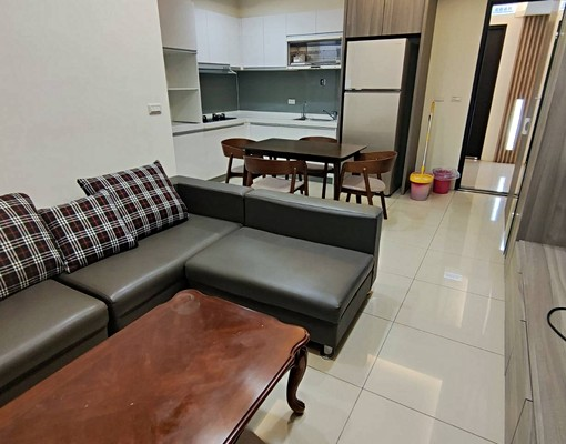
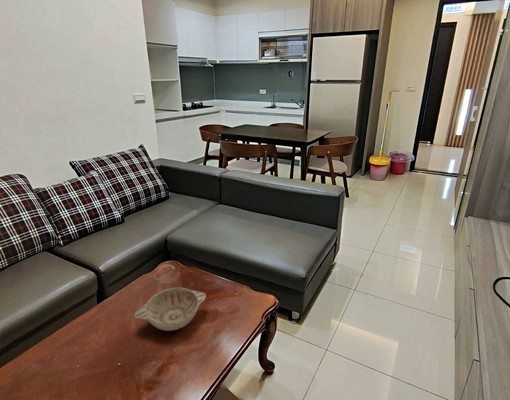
+ decorative bowl (172, 312)
